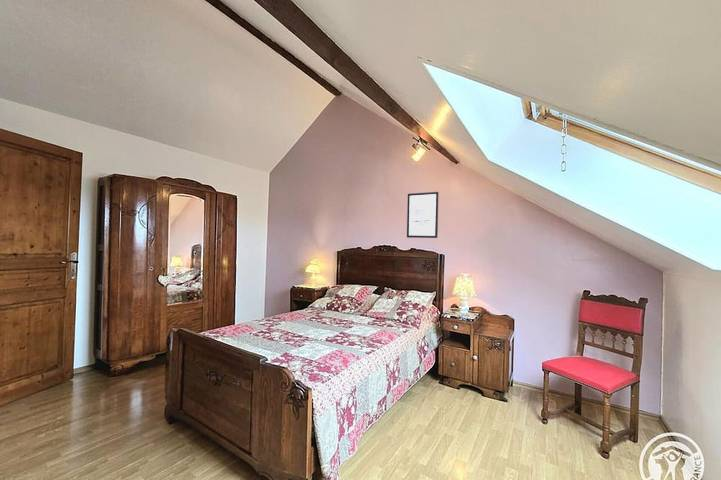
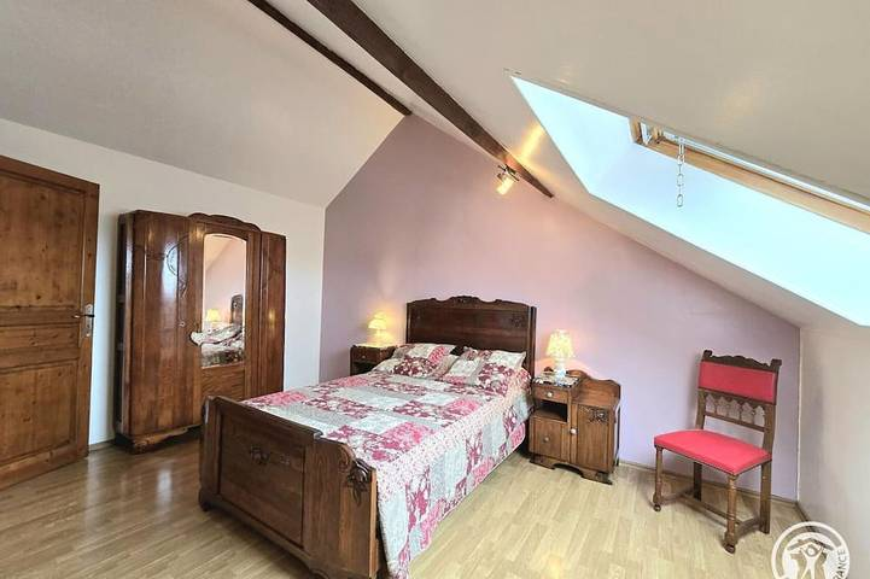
- wall art (422, 215)
